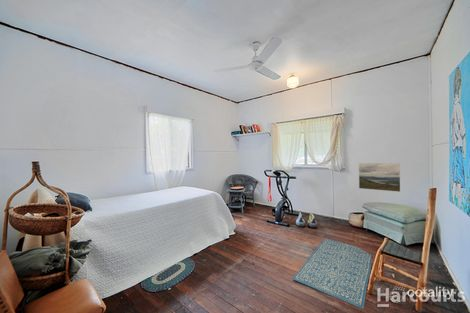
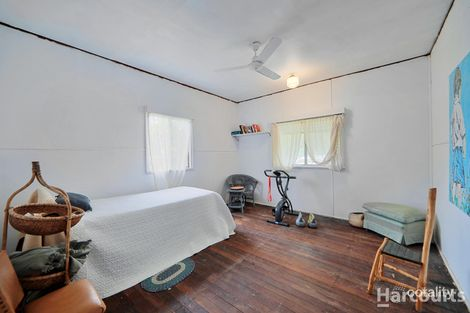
- rug (338, 262)
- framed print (378, 176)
